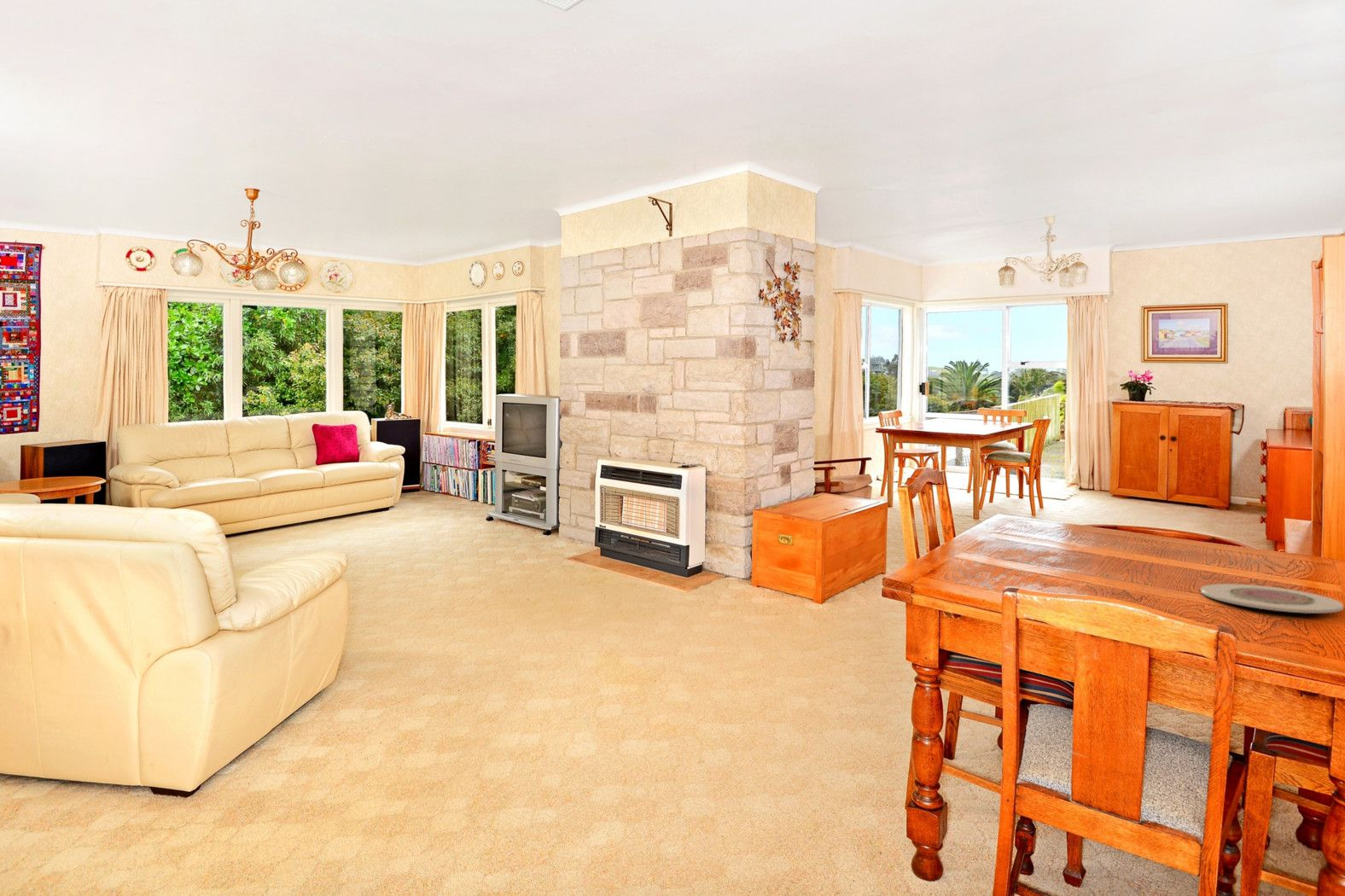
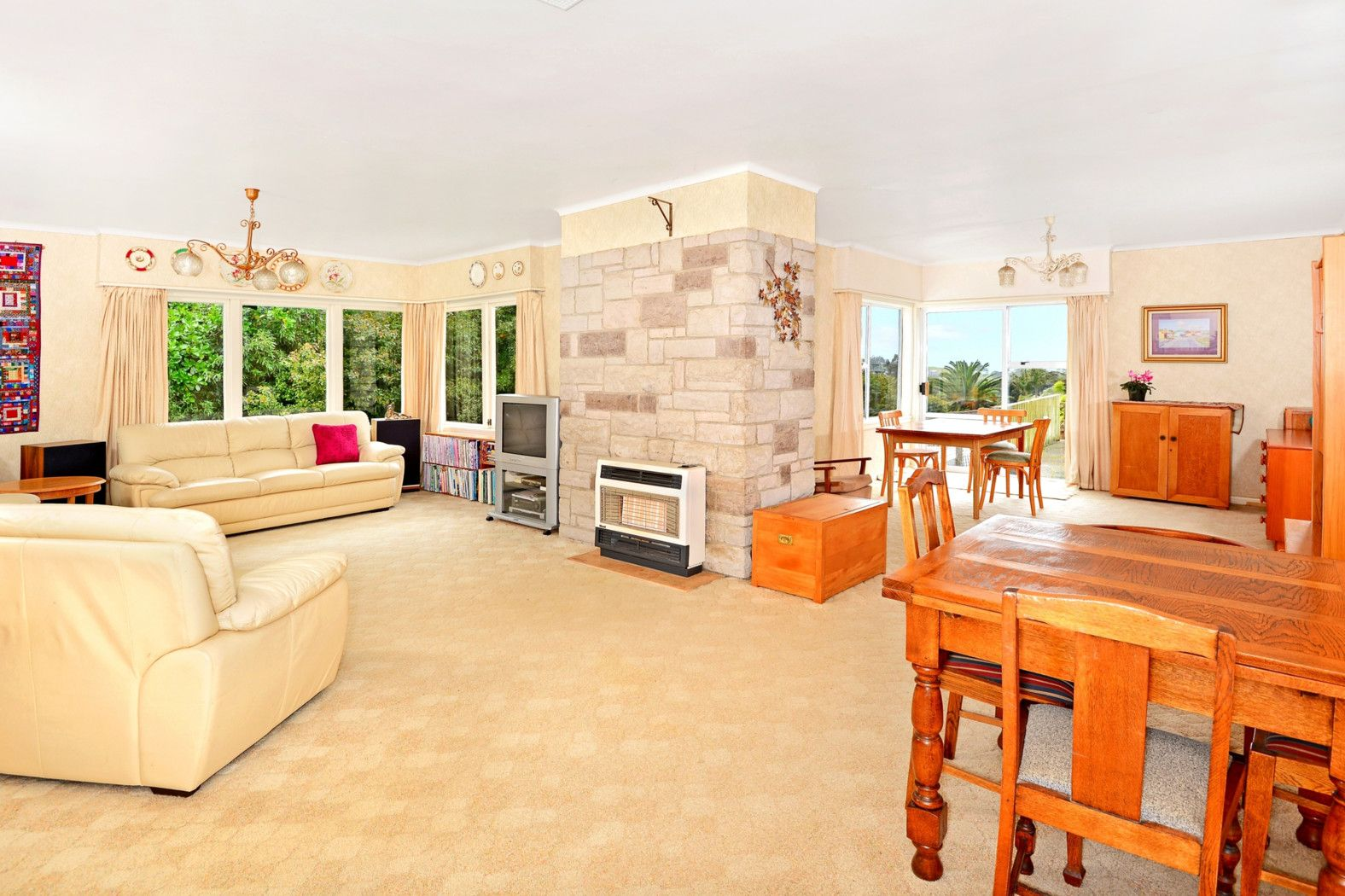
- plate (1268, 596)
